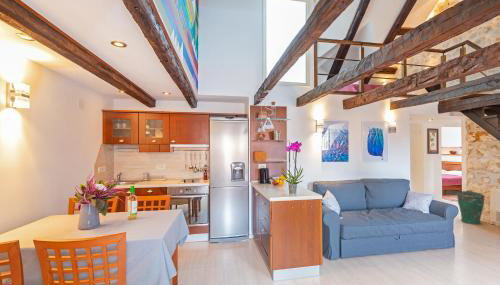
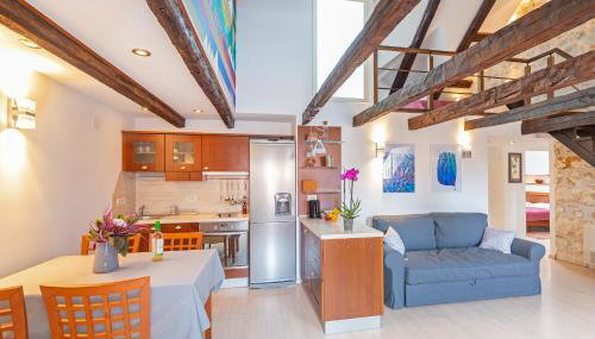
- trash can (470, 206)
